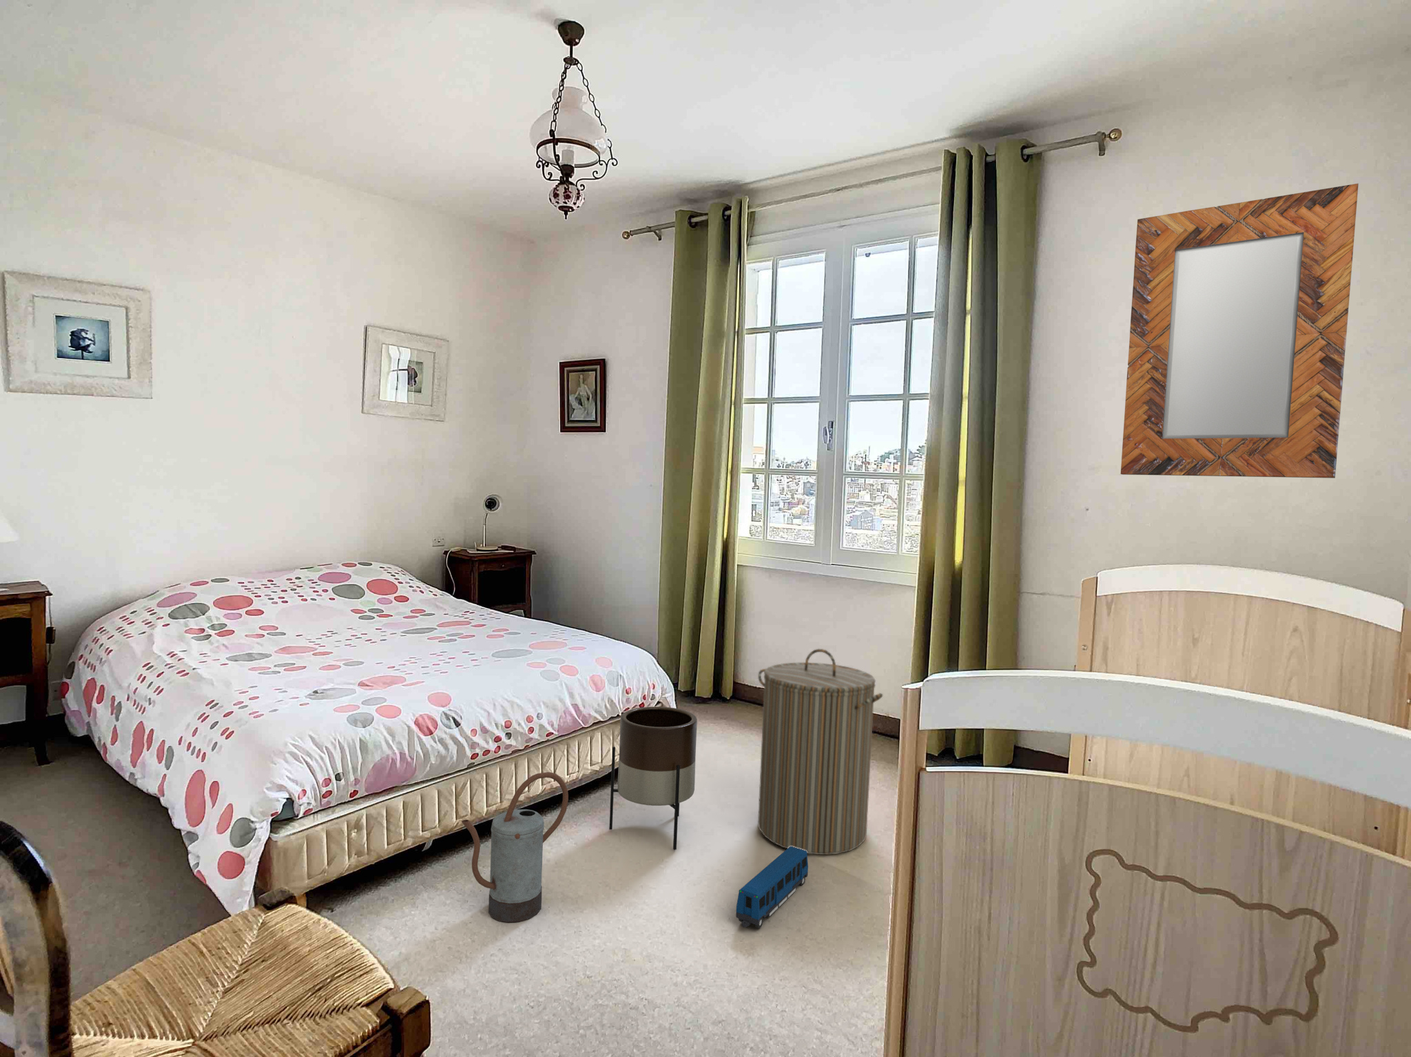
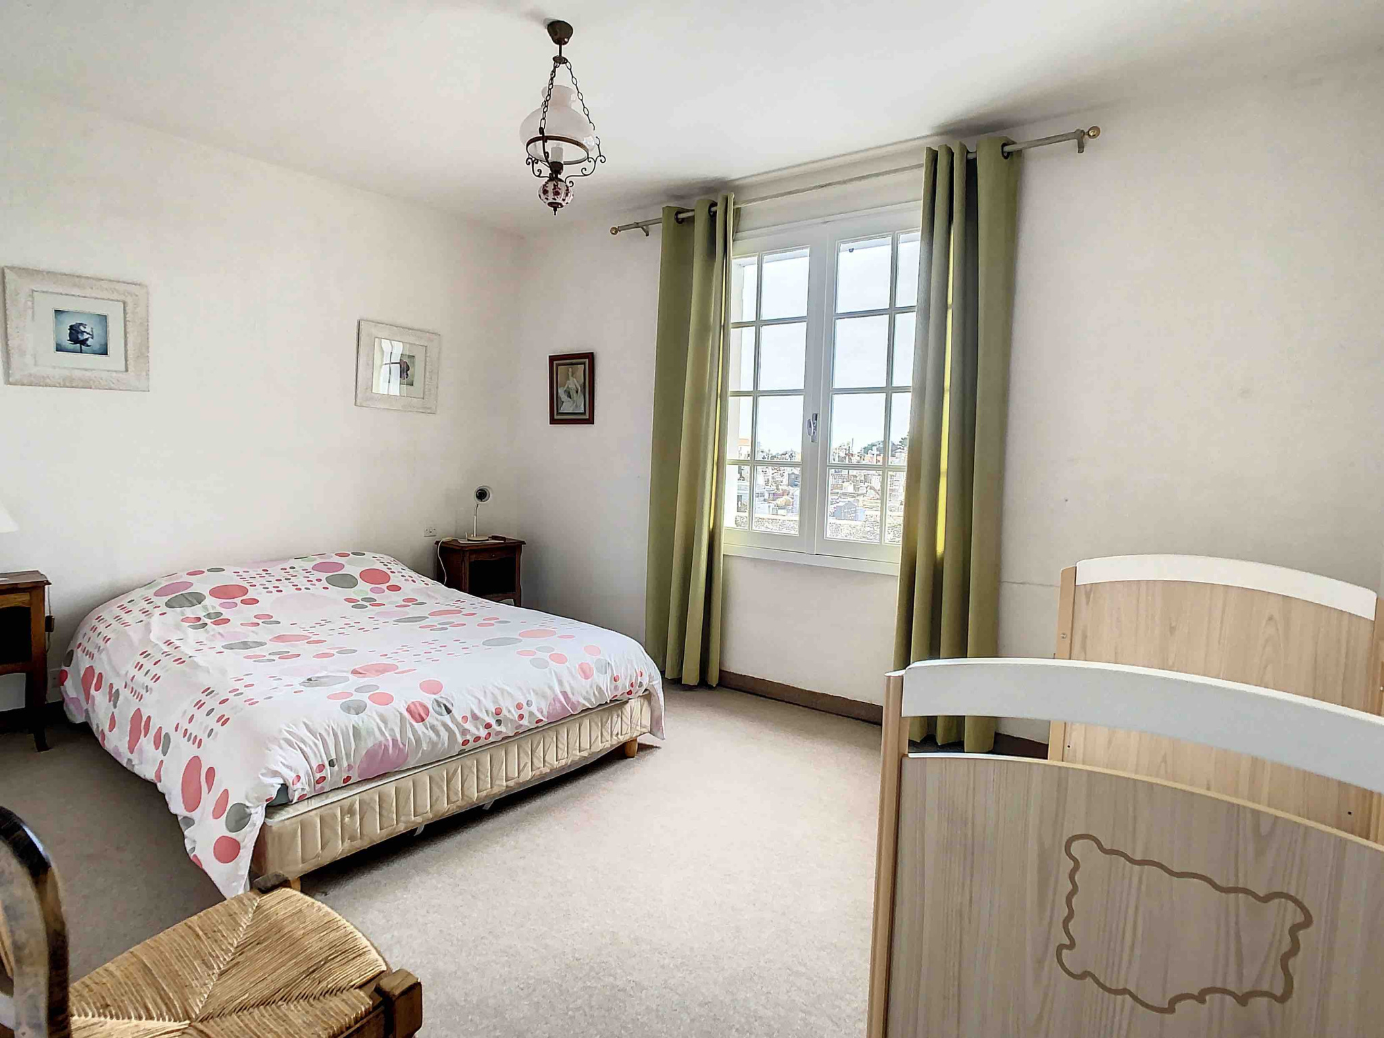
- watering can (516, 843)
- home mirror (1230, 341)
- planter (658, 773)
- toy train (773, 884)
- laundry hamper (815, 739)
